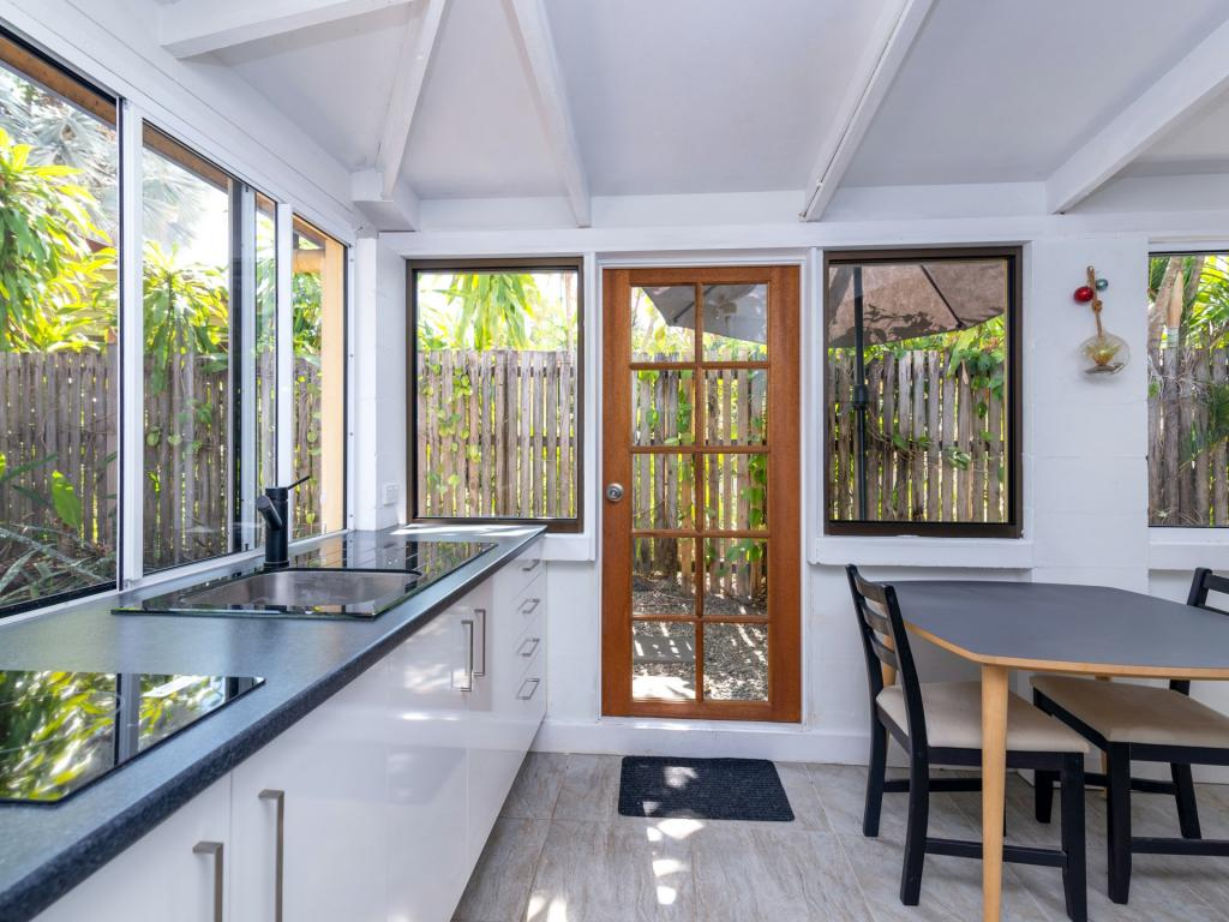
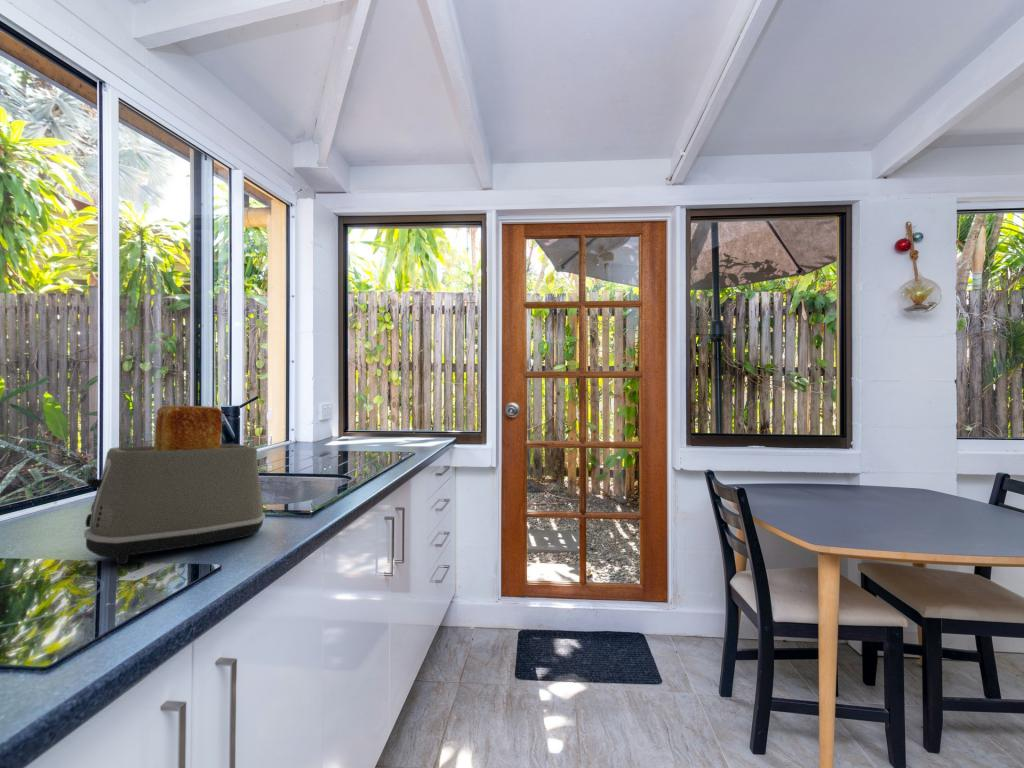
+ toaster (182, 474)
